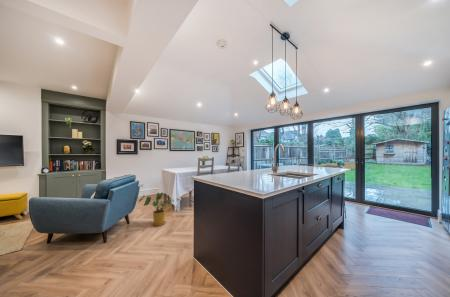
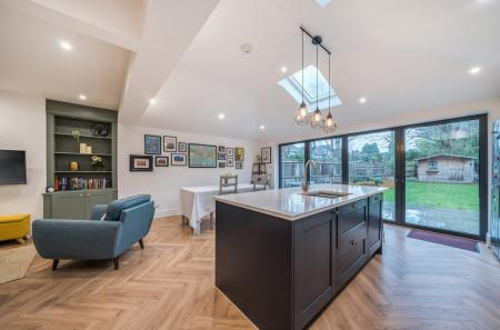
- house plant (158, 209)
